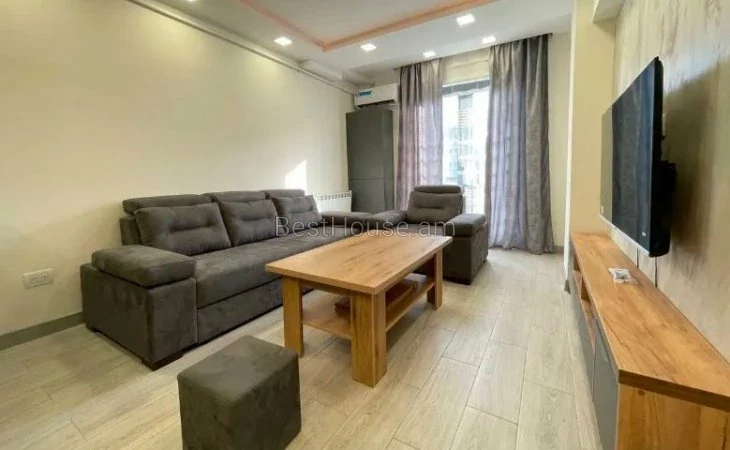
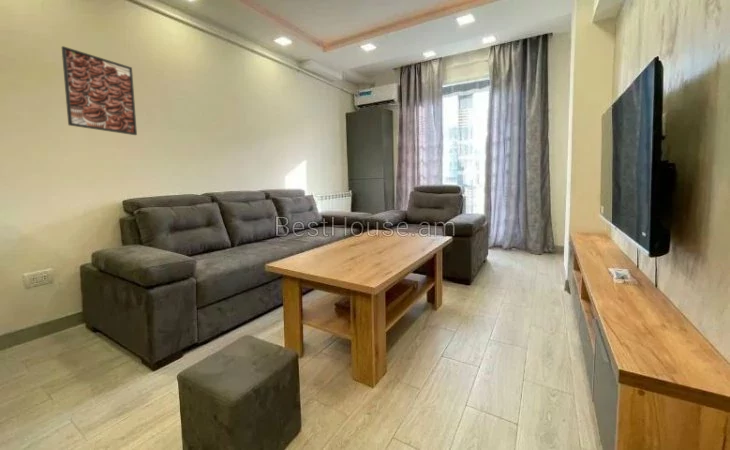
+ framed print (102, 94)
